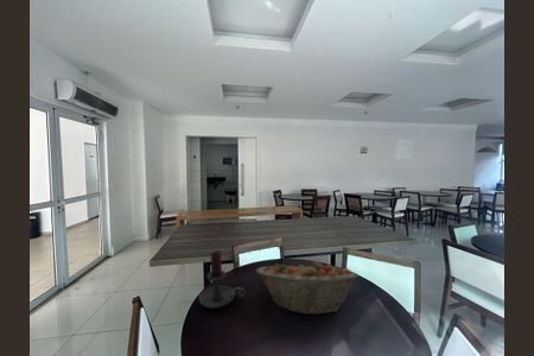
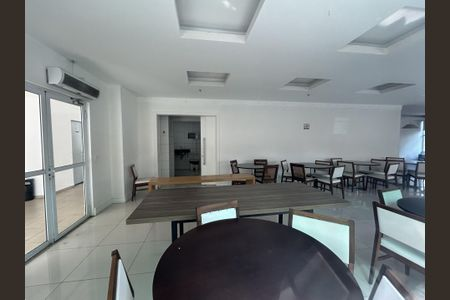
- candle holder (221, 274)
- fruit basket (305, 279)
